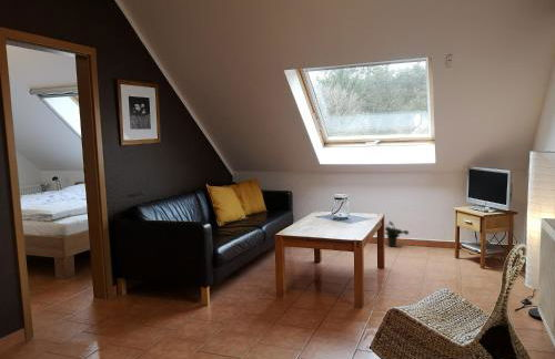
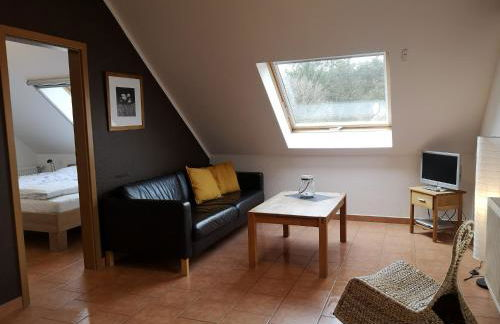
- potted plant (394, 234)
